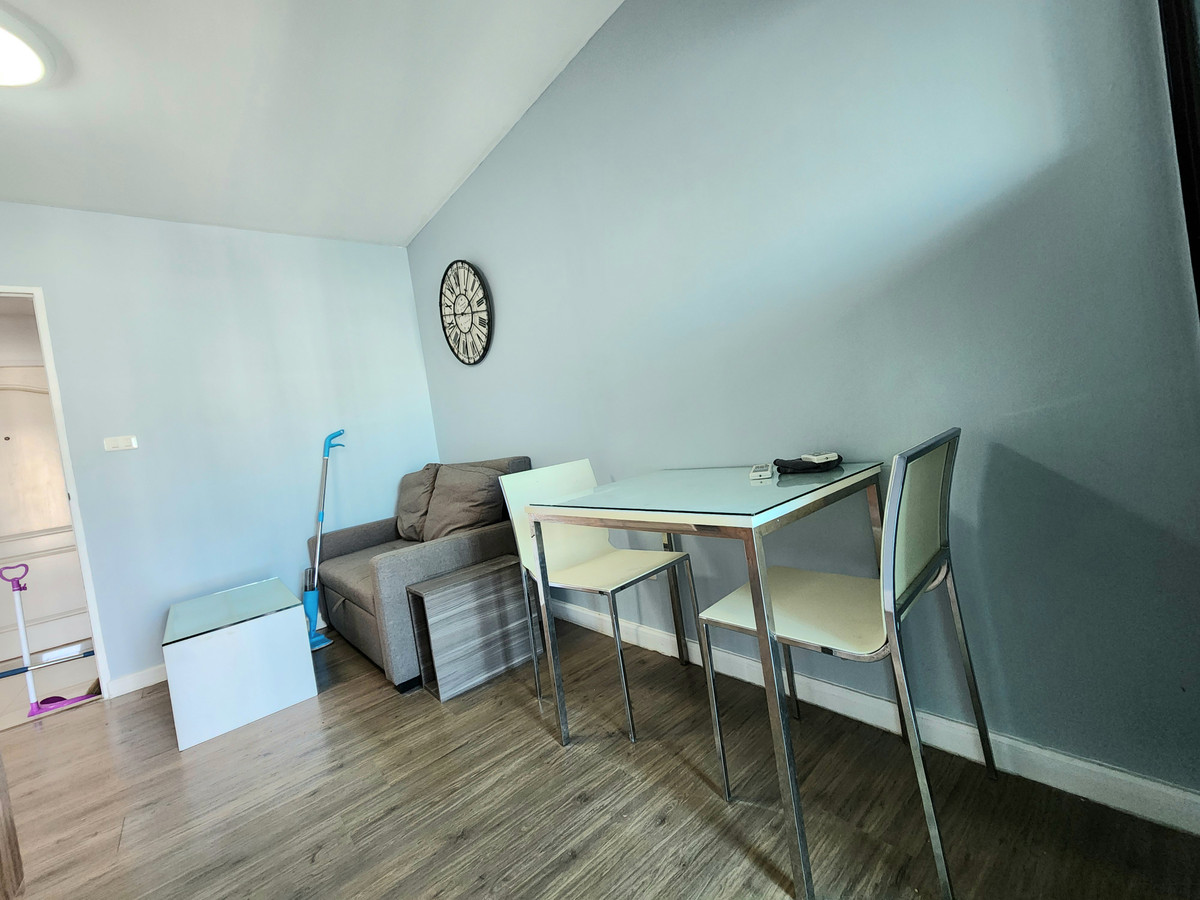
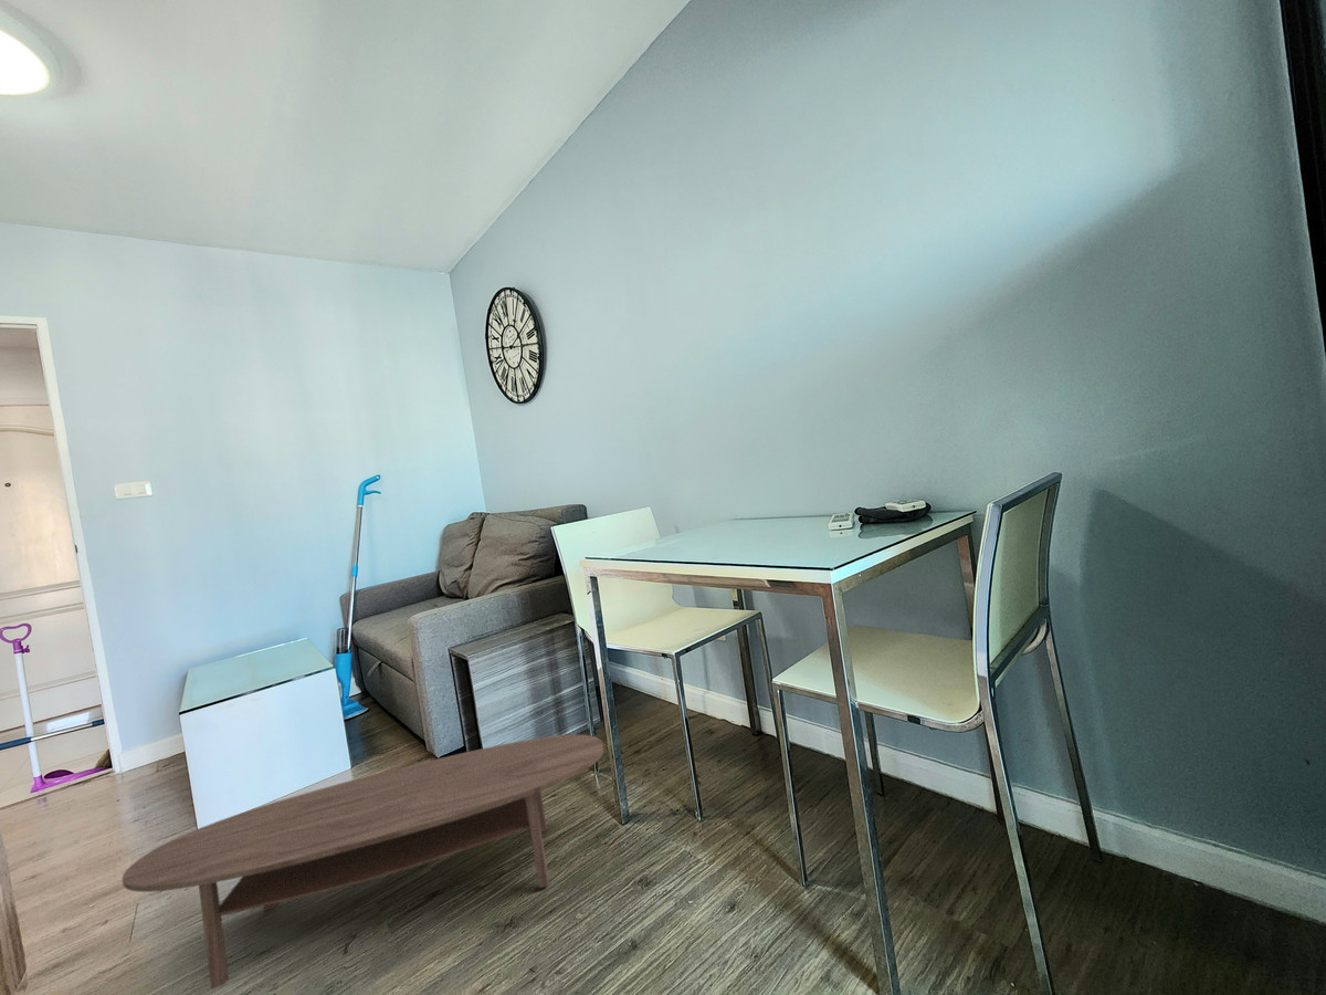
+ coffee table (394, 847)
